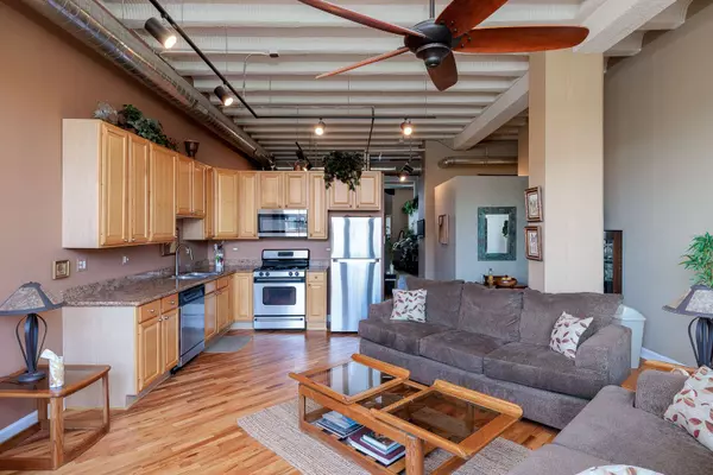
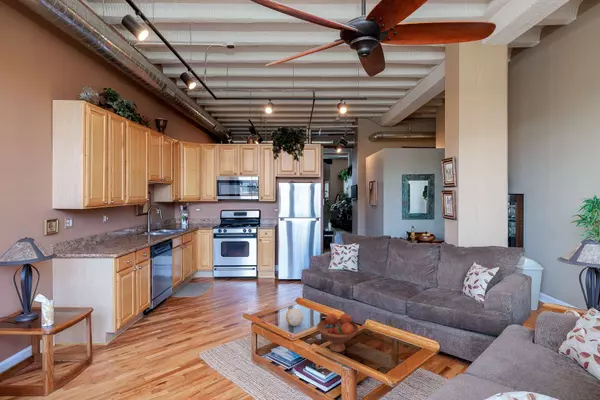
+ decorative ball (294, 317)
+ fruit bowl (337, 333)
